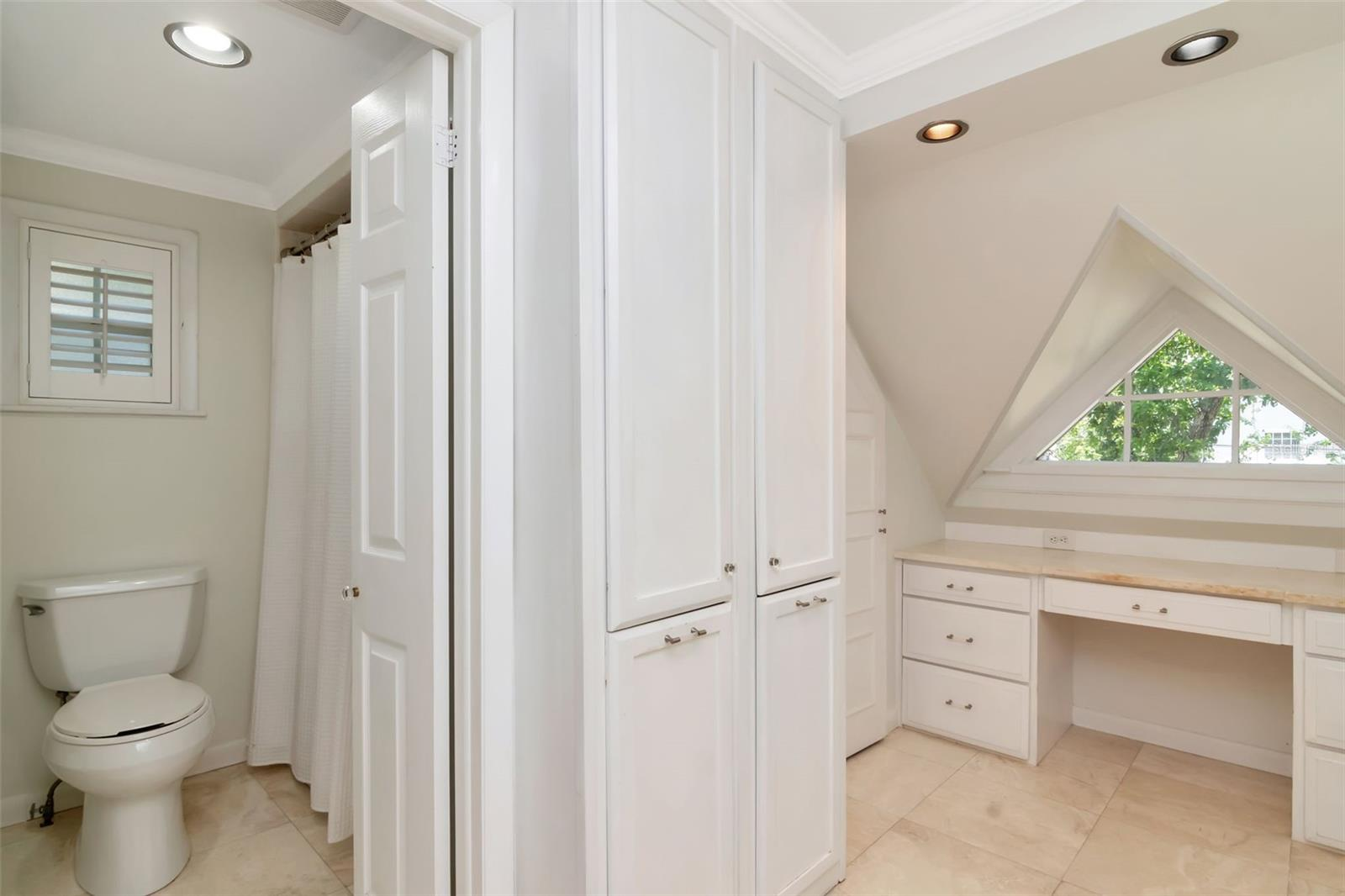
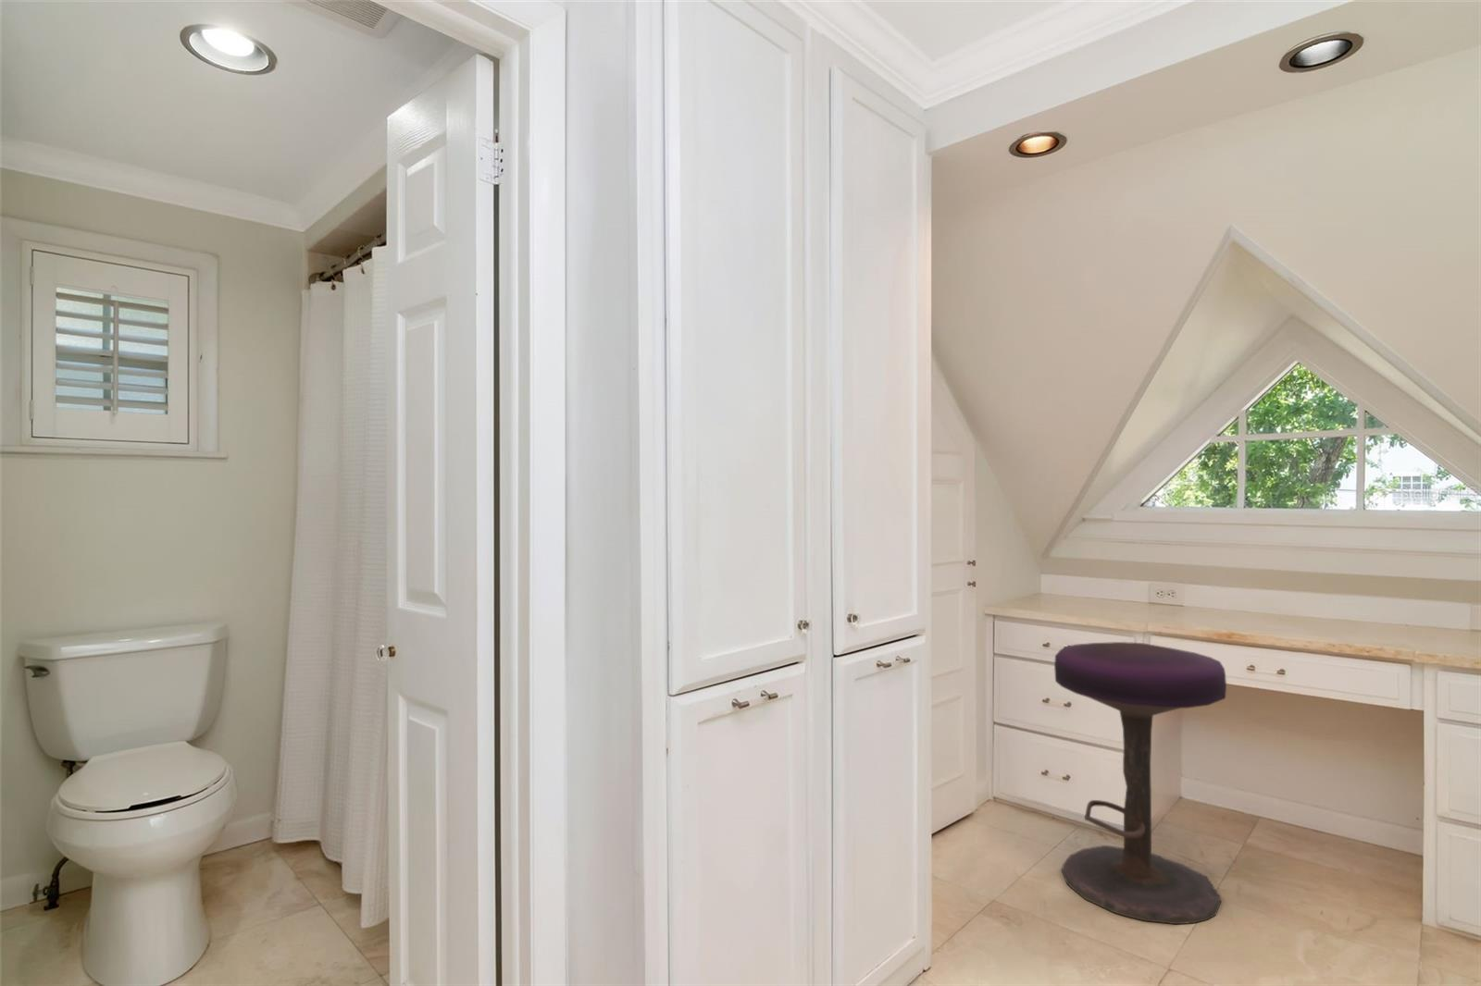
+ stool (1136, 766)
